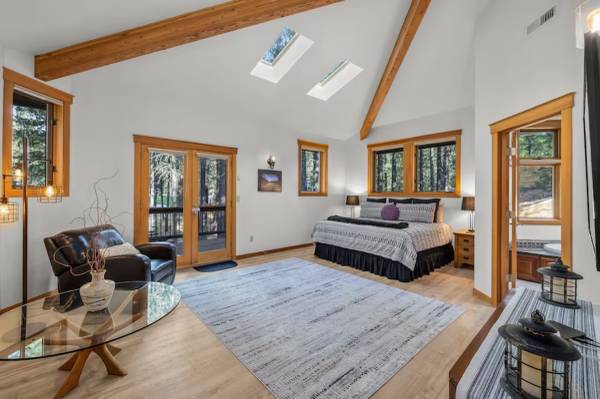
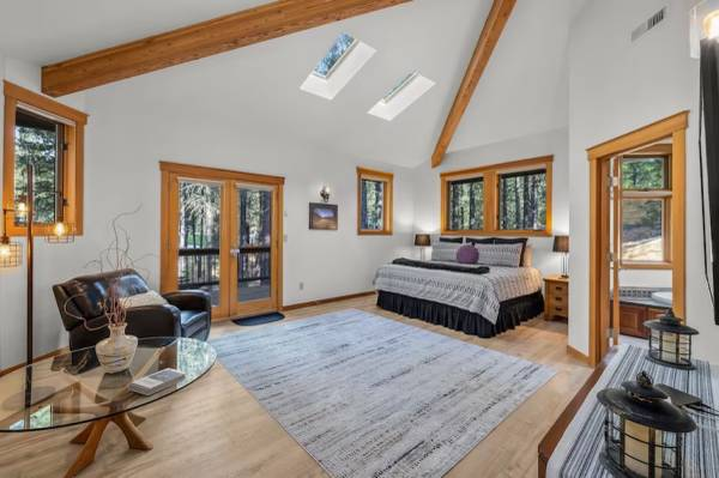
+ hardback book (158, 380)
